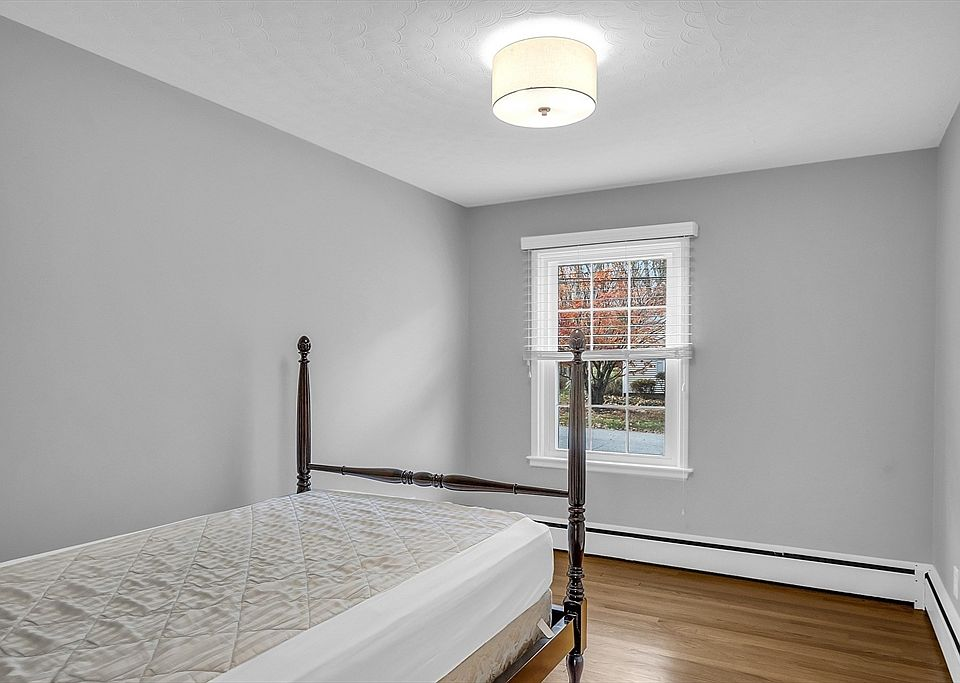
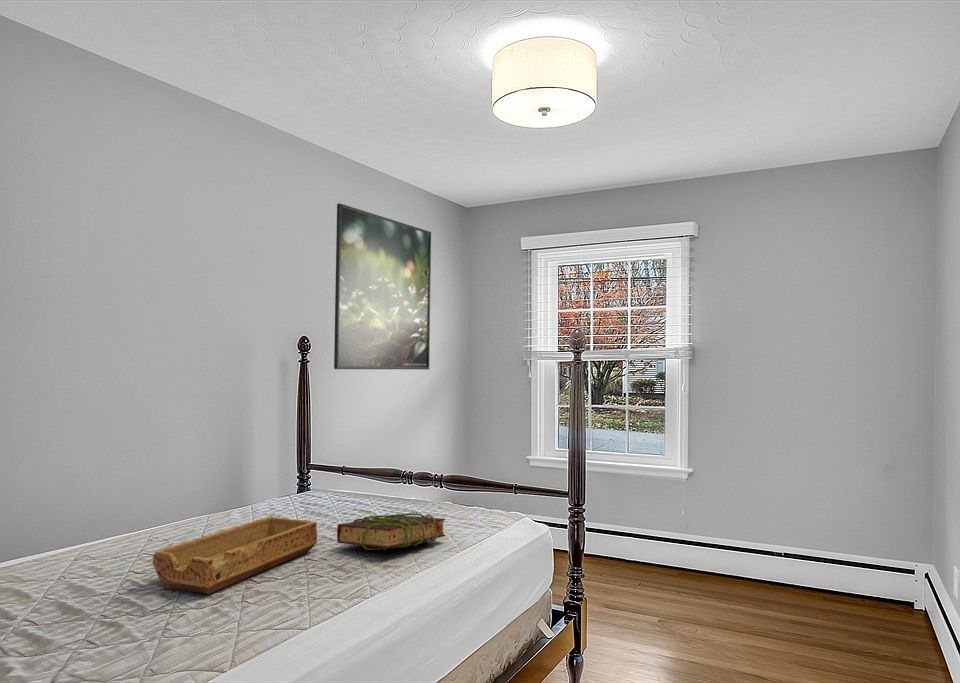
+ tray (241, 551)
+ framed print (387, 293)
+ book (392, 529)
